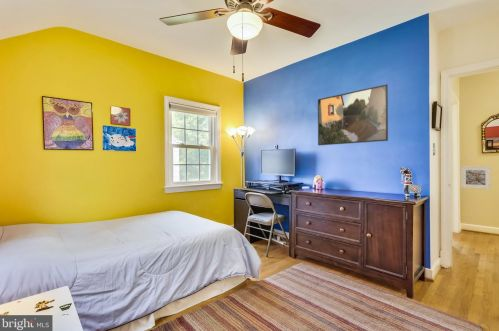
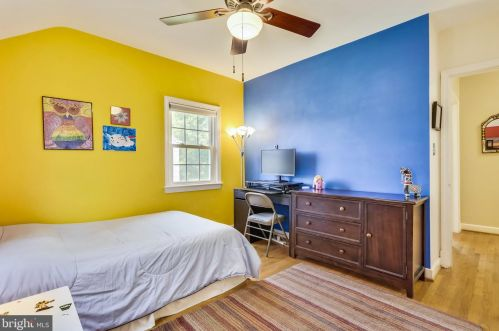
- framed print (349, 118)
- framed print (475, 177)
